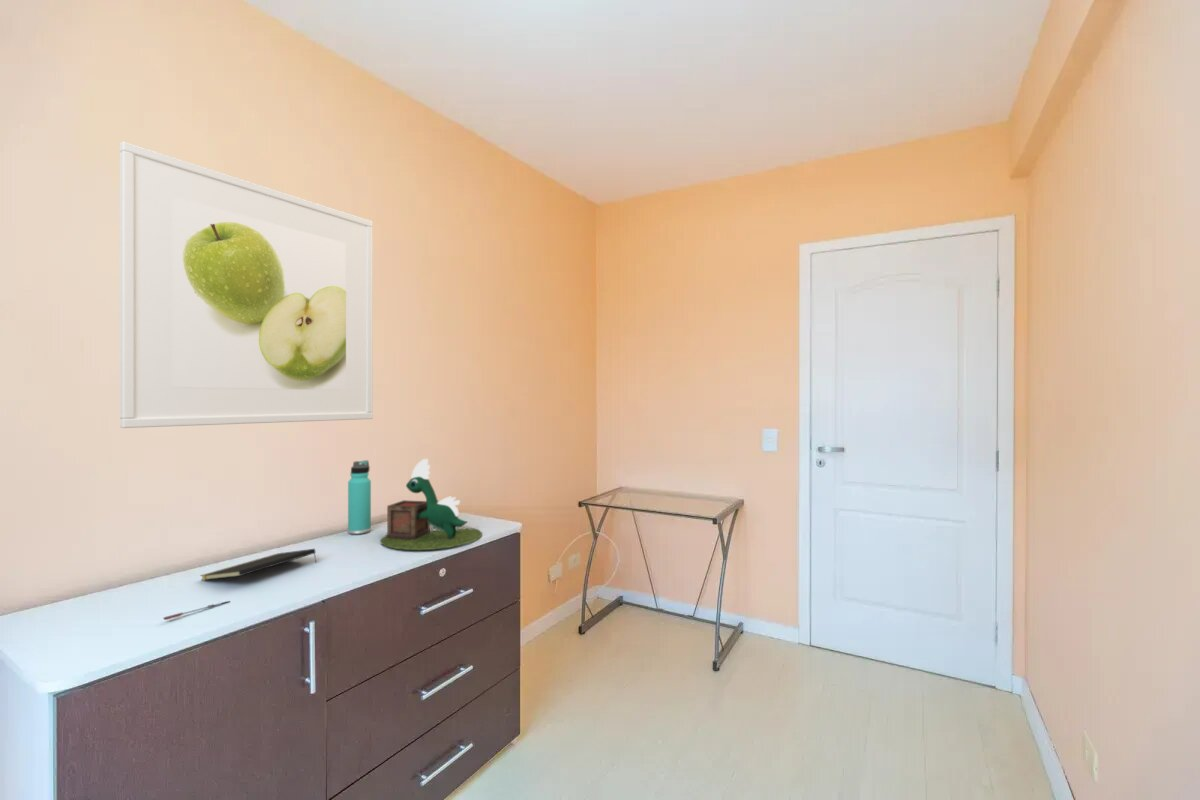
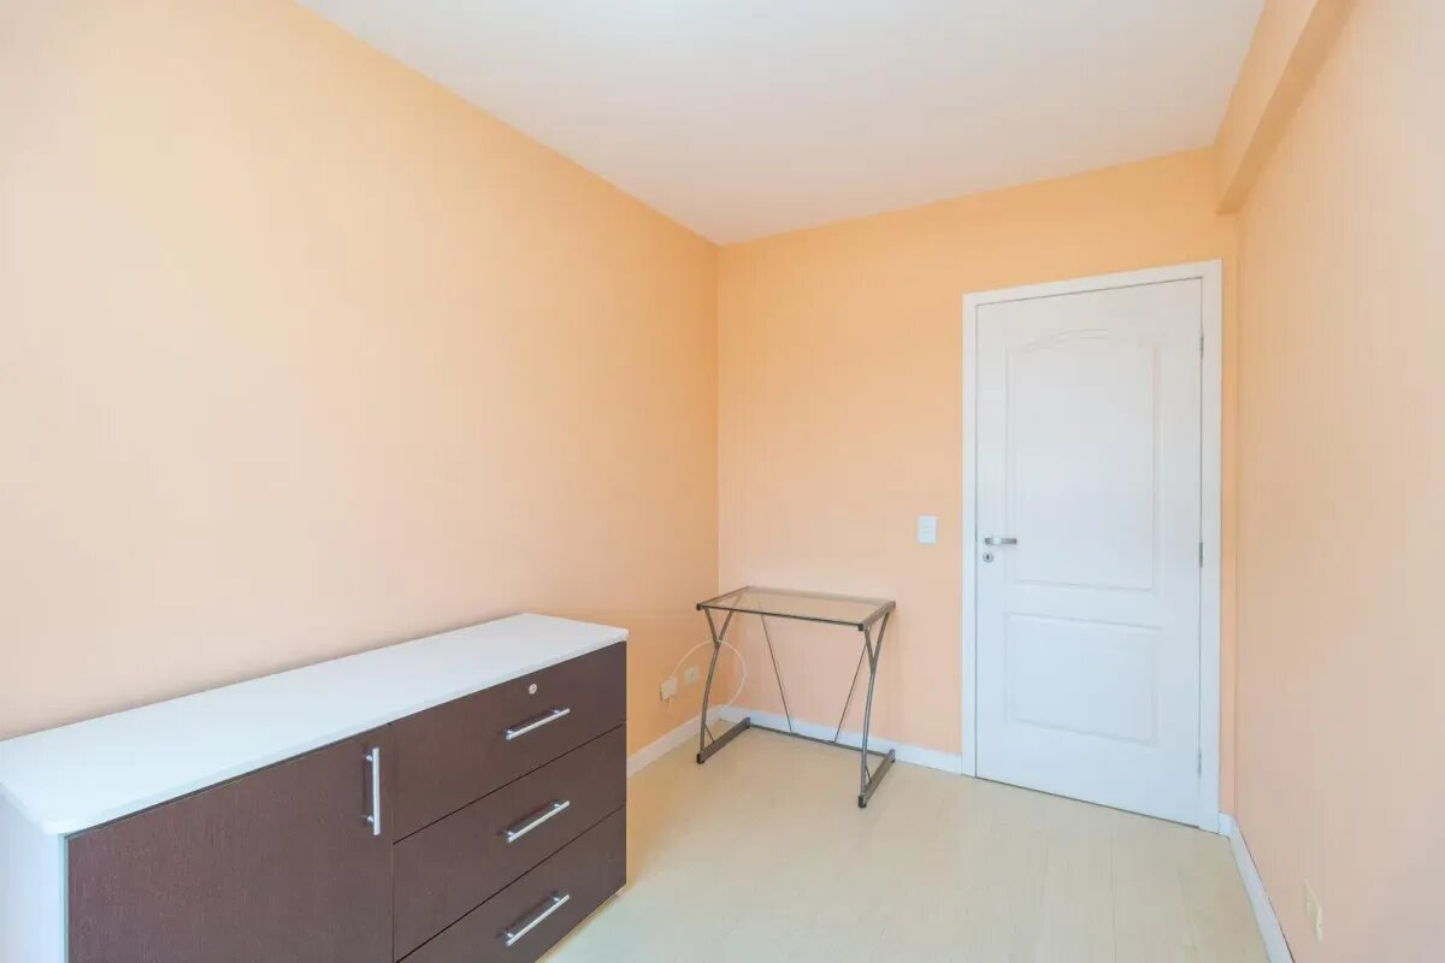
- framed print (269, 305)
- pen (198, 609)
- thermos bottle (359, 496)
- plant pot (432, 497)
- notepad (260, 563)
